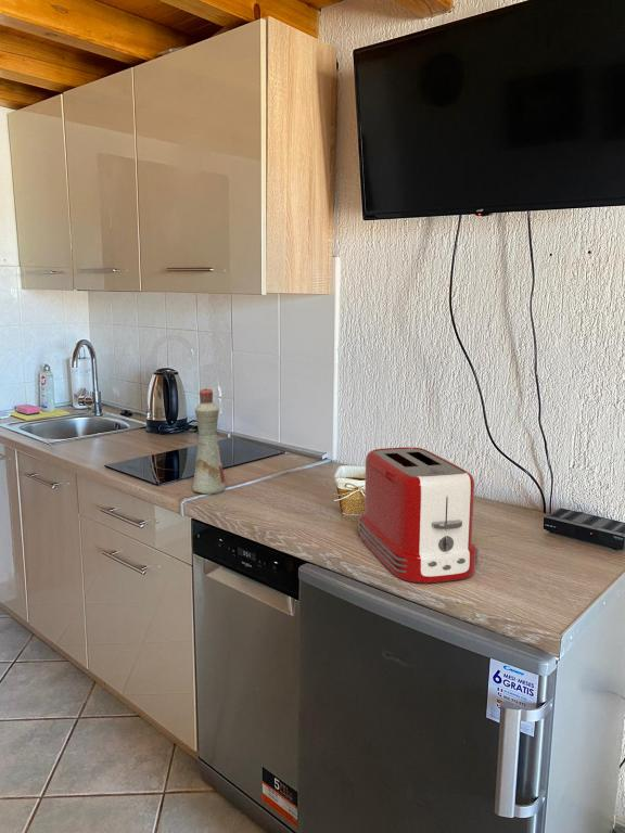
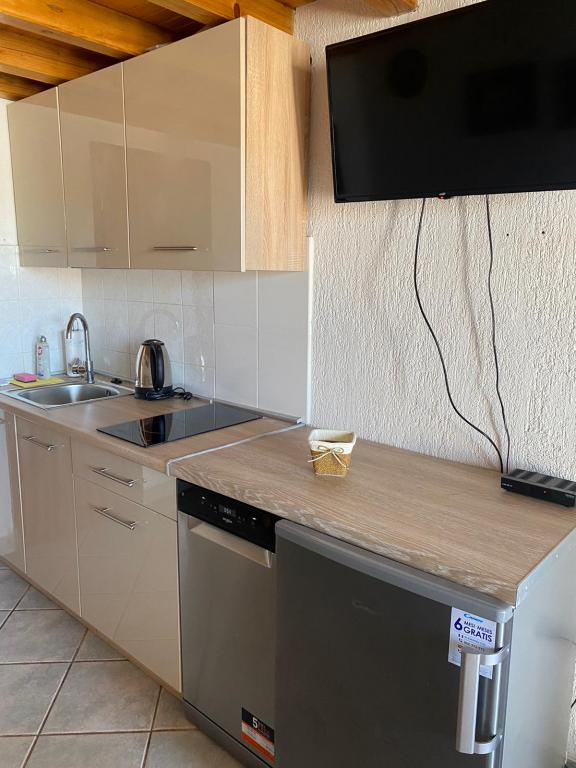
- bottle (207, 439)
- toaster (414, 507)
